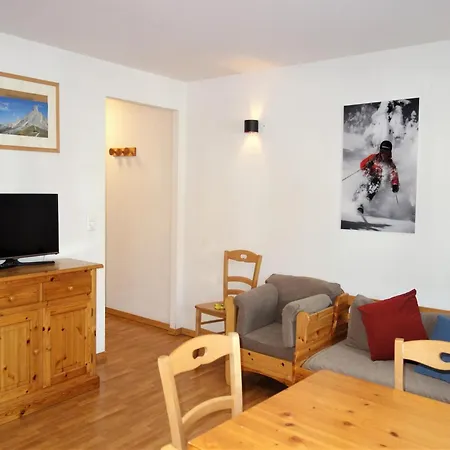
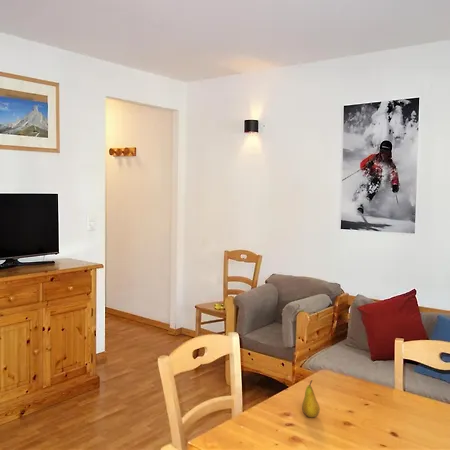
+ fruit (311, 398)
